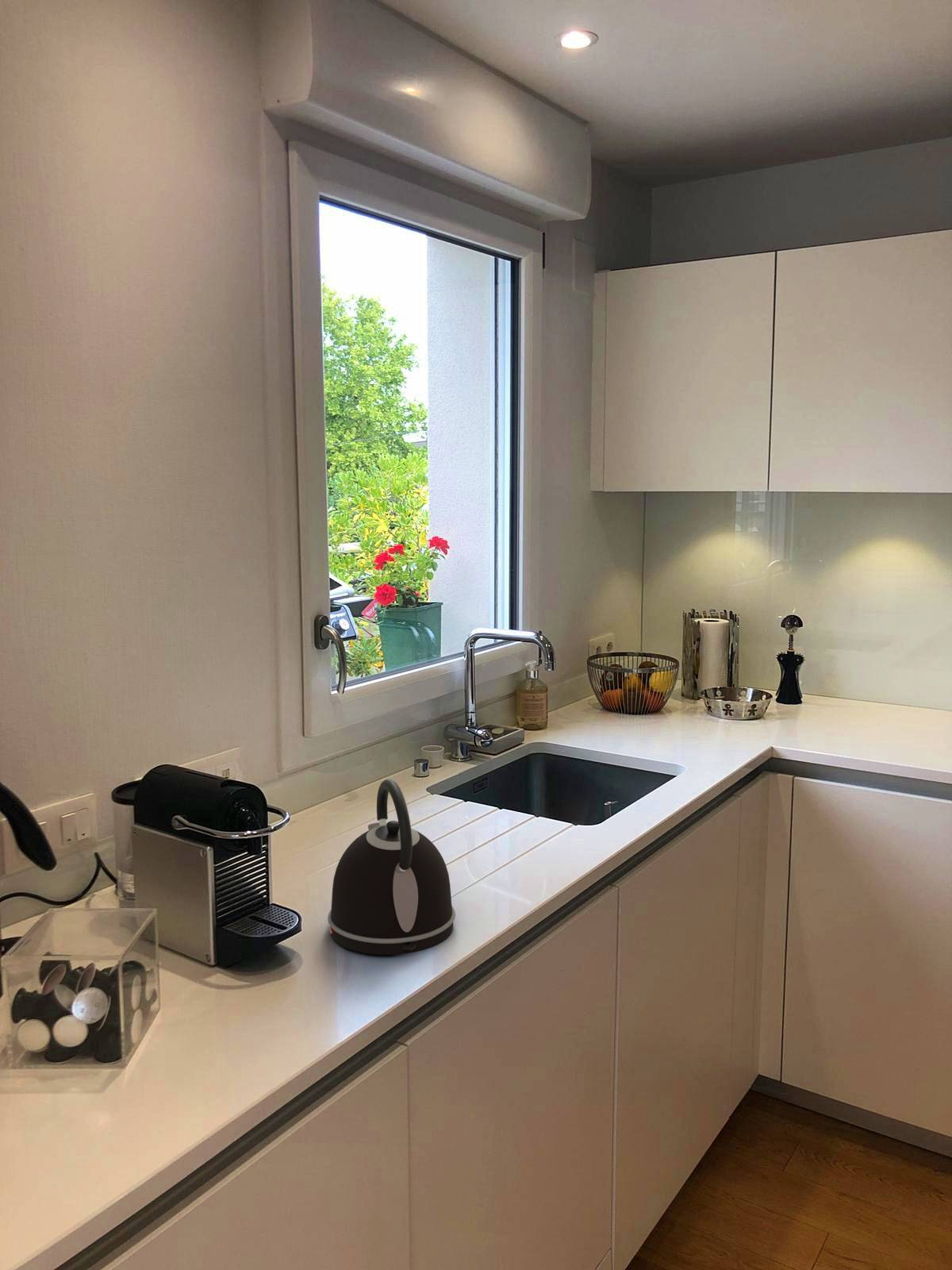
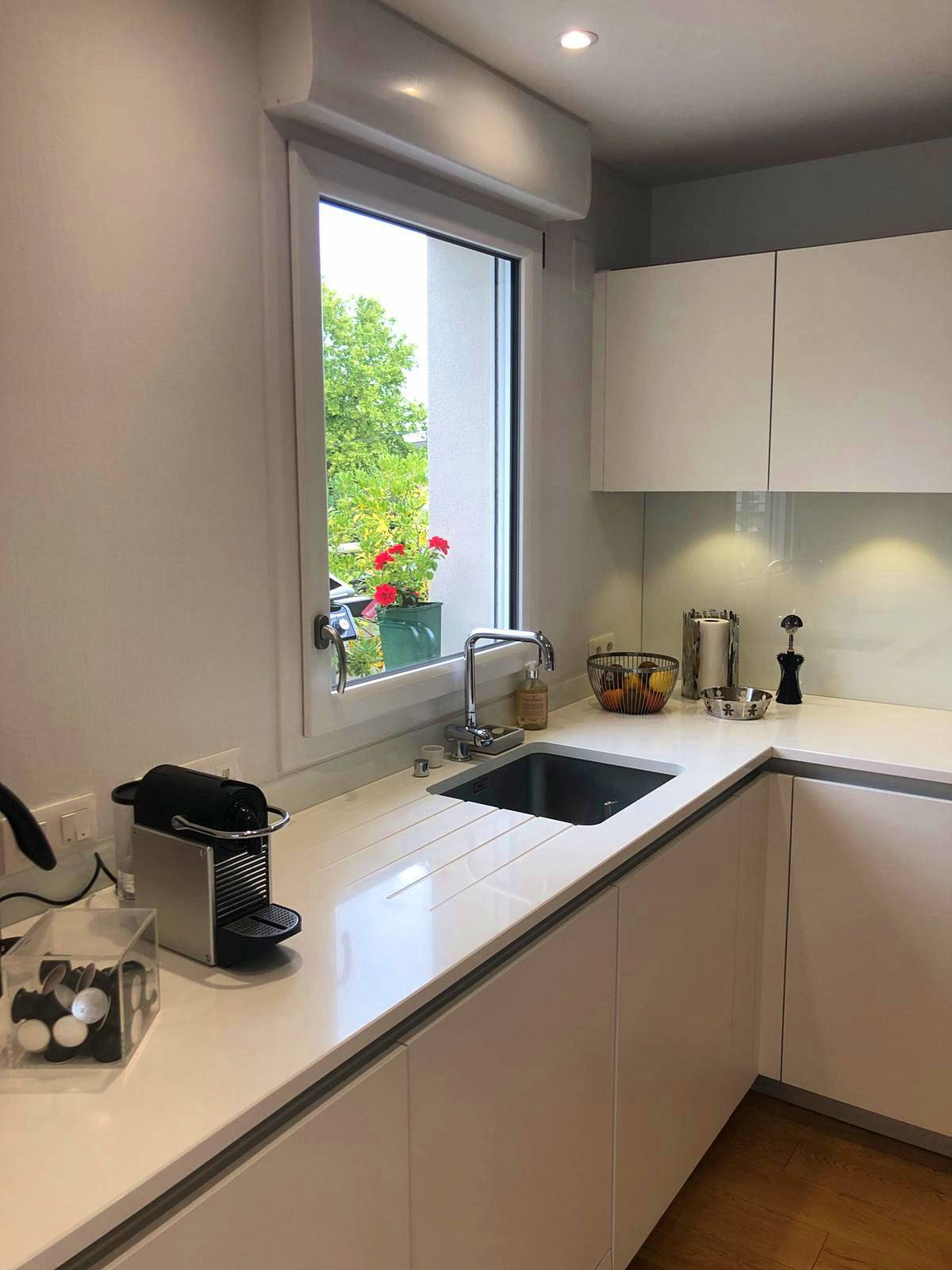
- kettle (391, 855)
